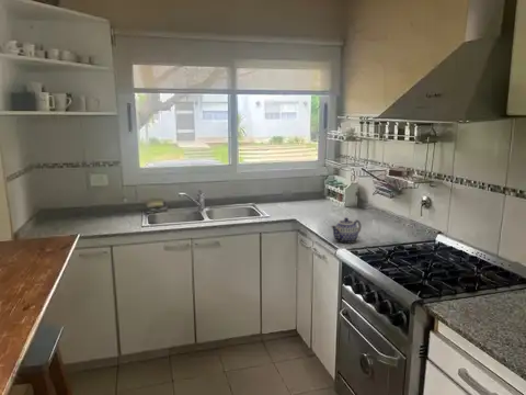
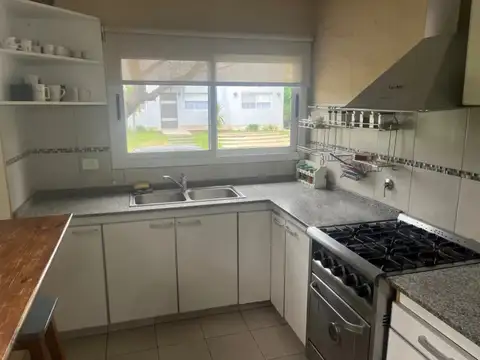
- teapot (345, 228)
